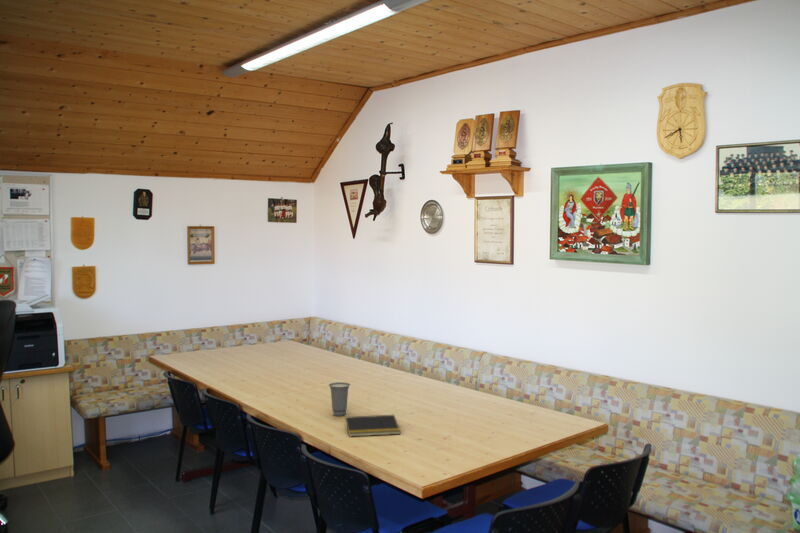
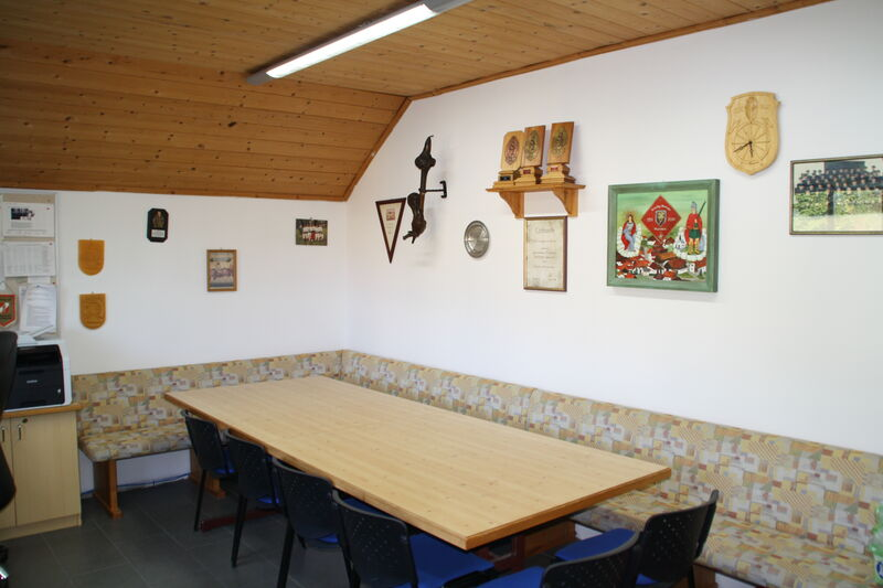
- notepad (372, 425)
- cup (339, 399)
